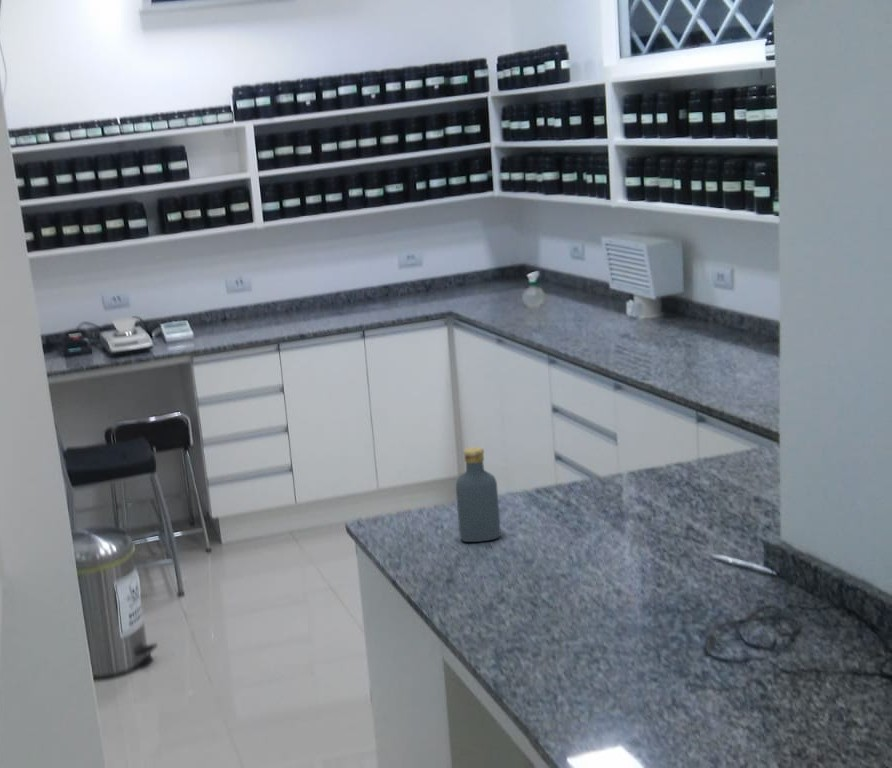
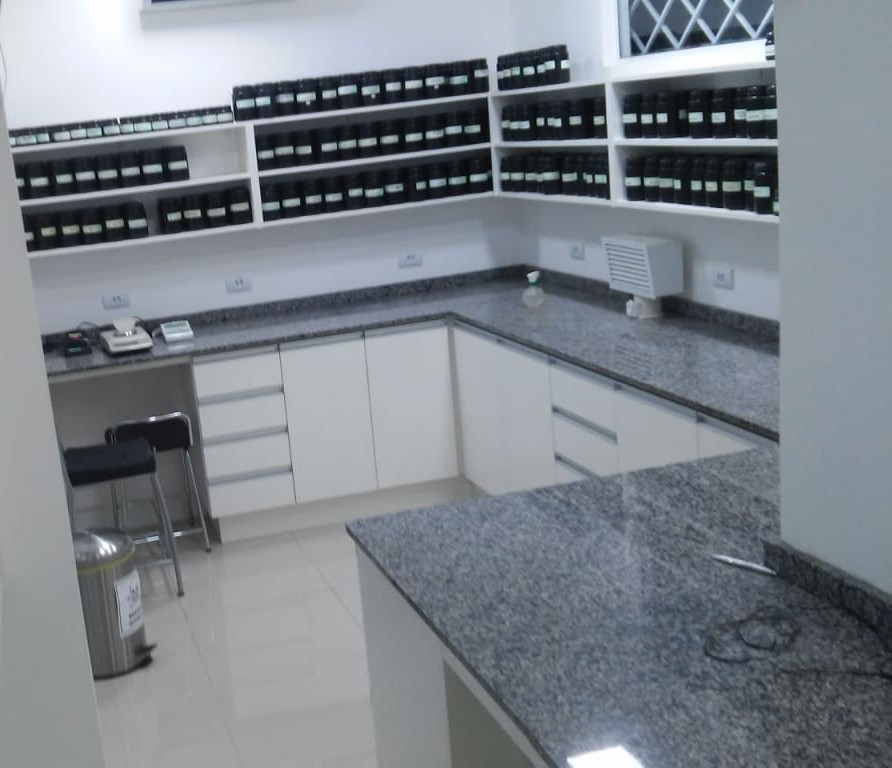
- vodka (477, 493)
